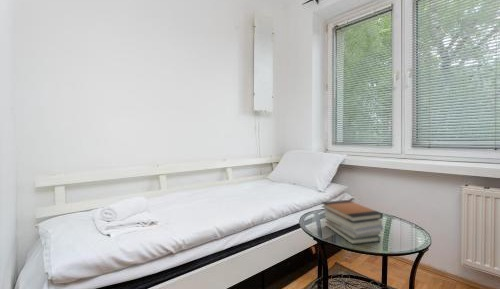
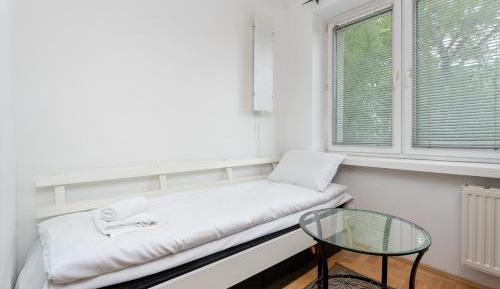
- book stack (350, 220)
